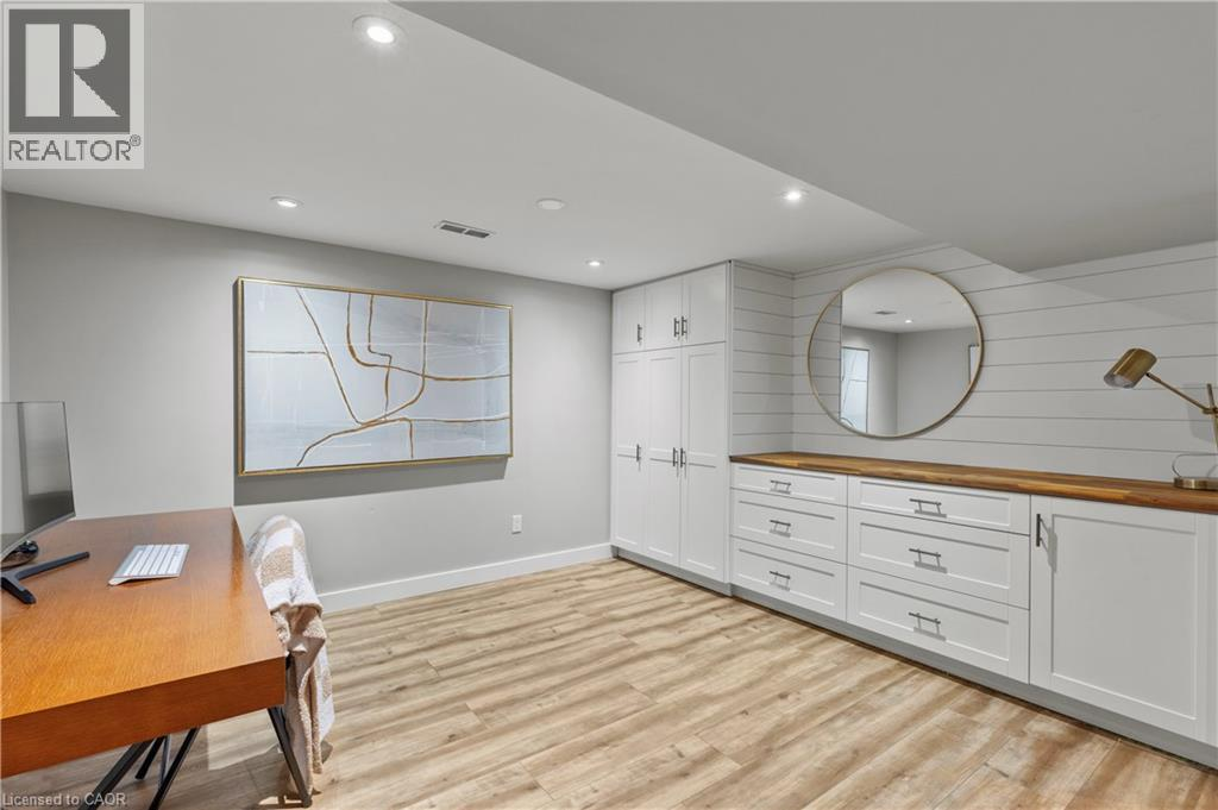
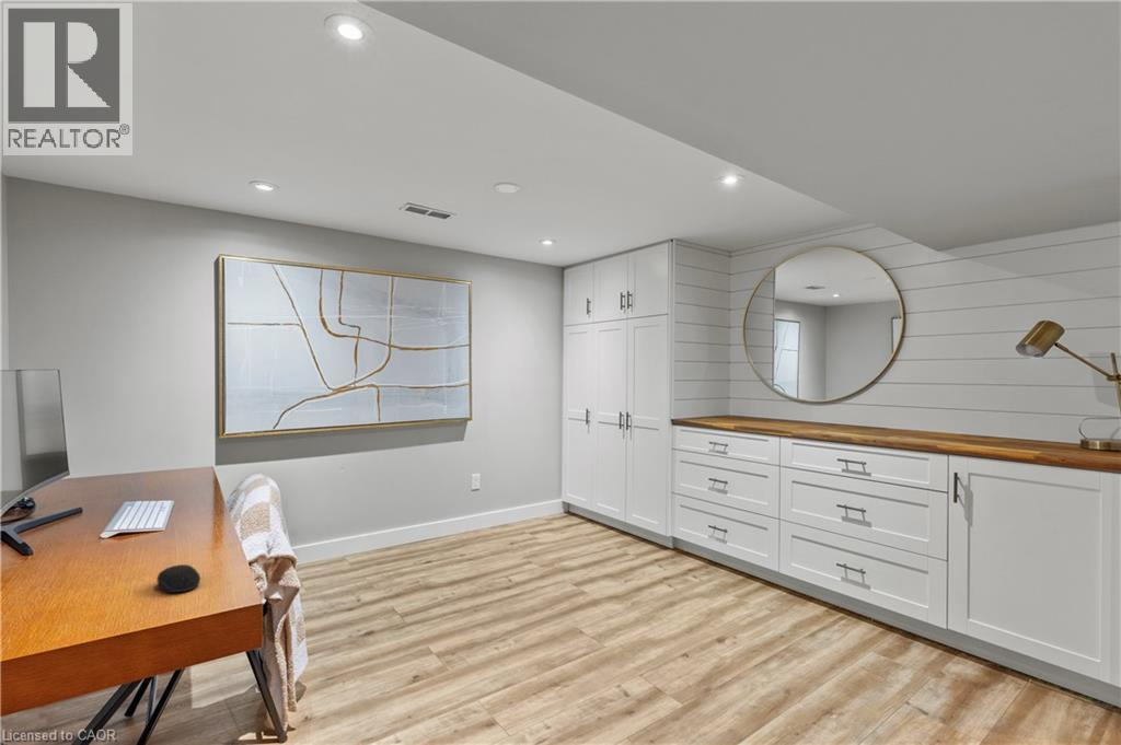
+ computer mouse (178, 577)
